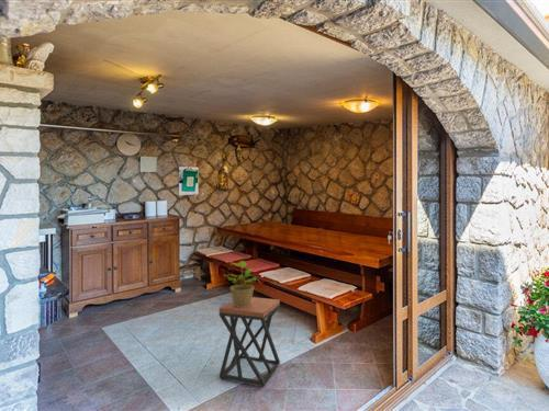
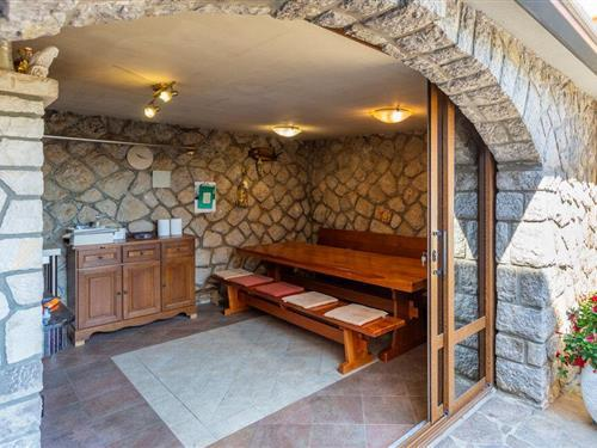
- stool (250, 336)
- potted plant (244, 283)
